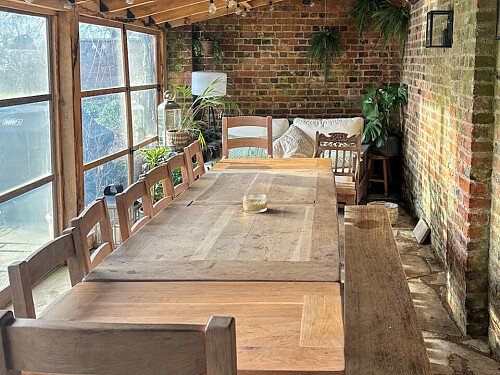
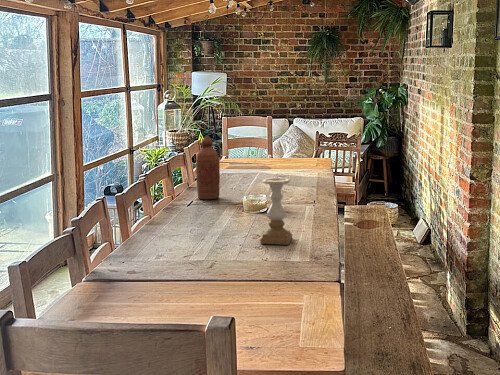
+ candle holder (276, 210)
+ bottle (207, 167)
